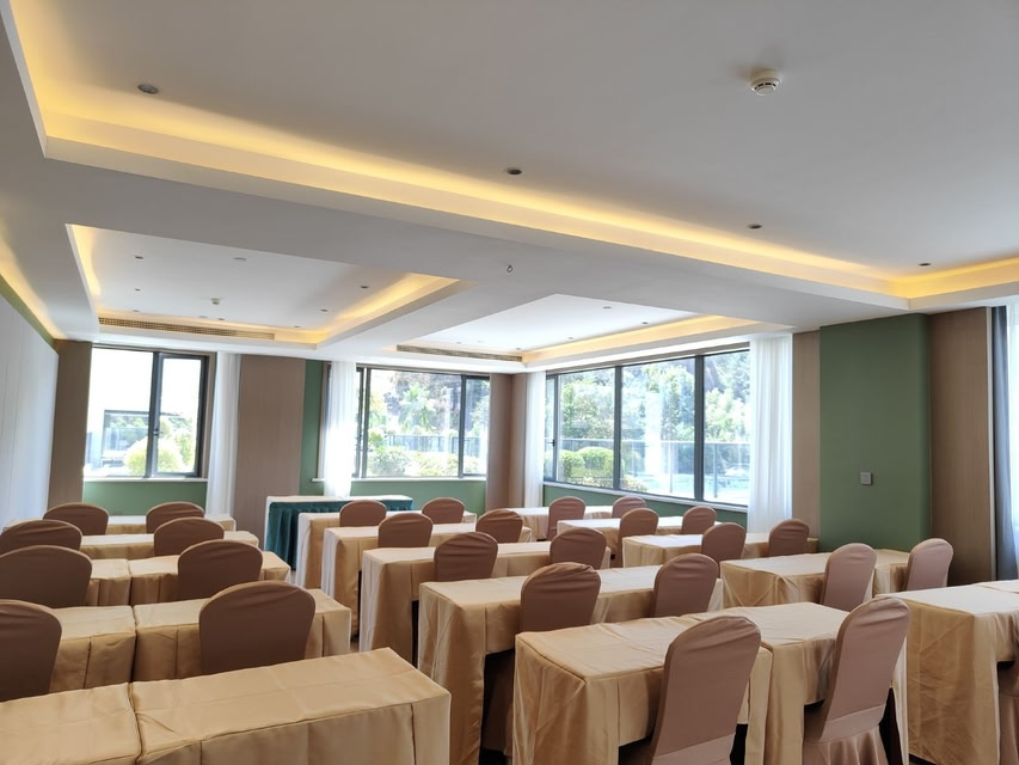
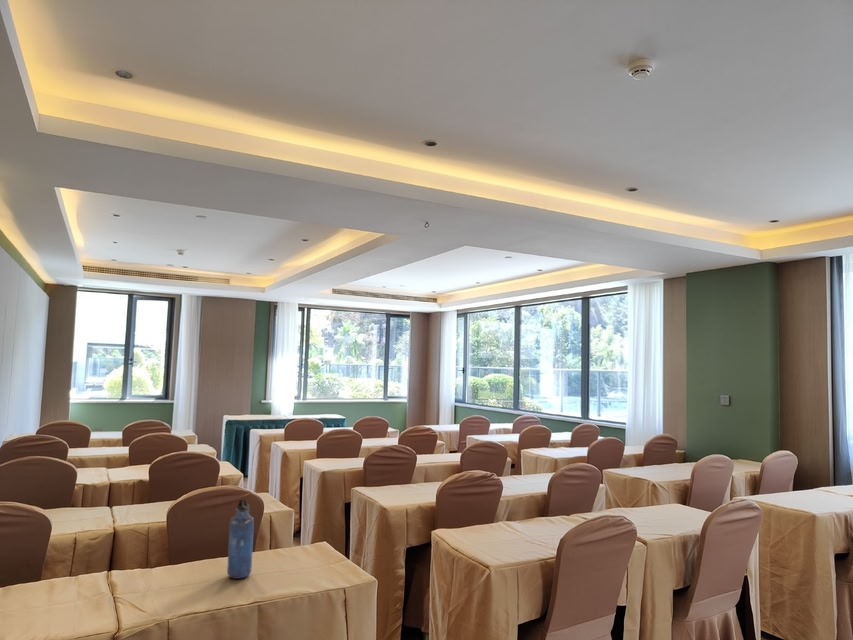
+ water bottle (241, 537)
